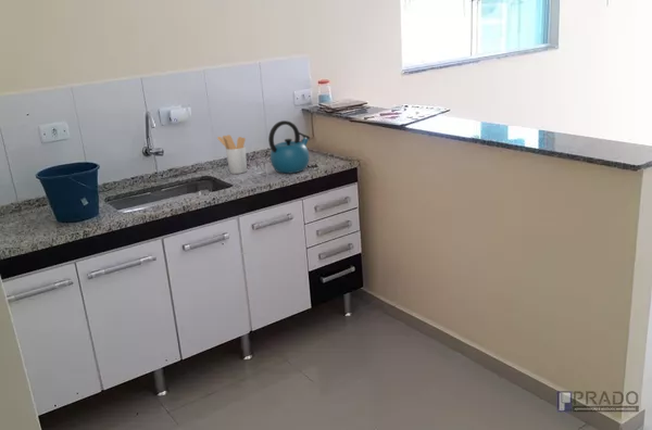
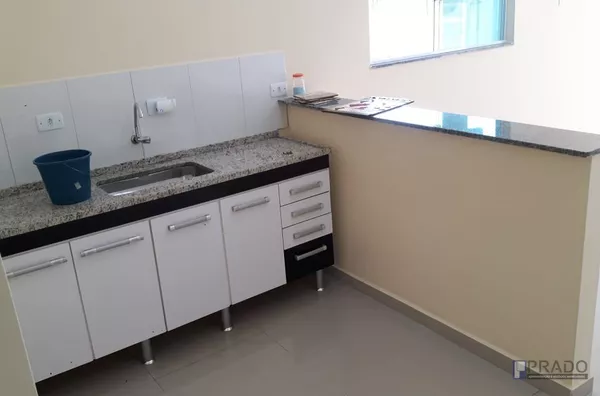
- utensil holder (233, 153)
- kettle (290, 144)
